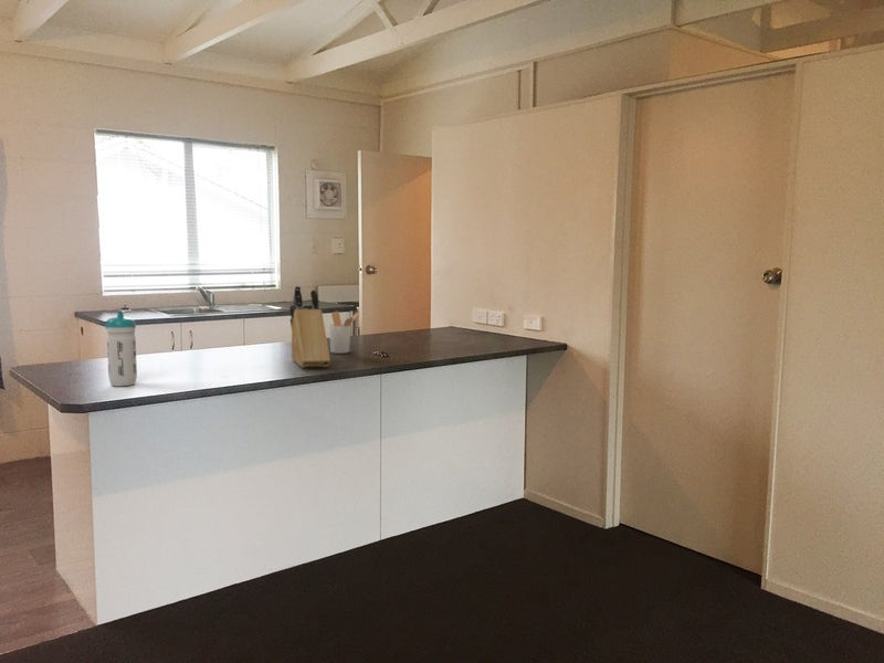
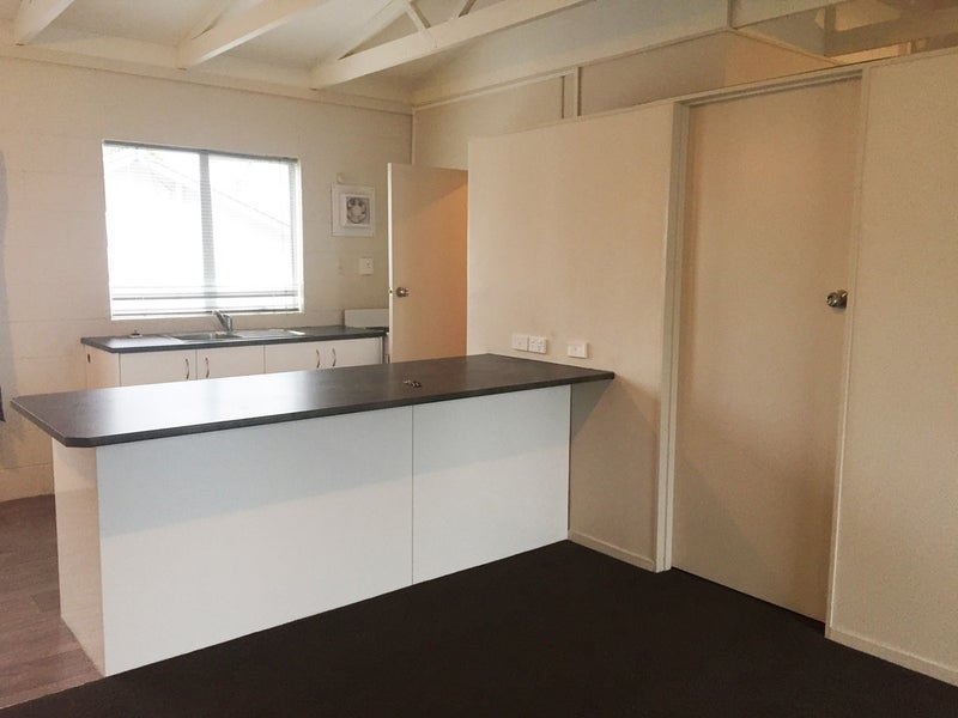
- knife block (308, 325)
- utensil holder (345, 332)
- water bottle (122, 347)
